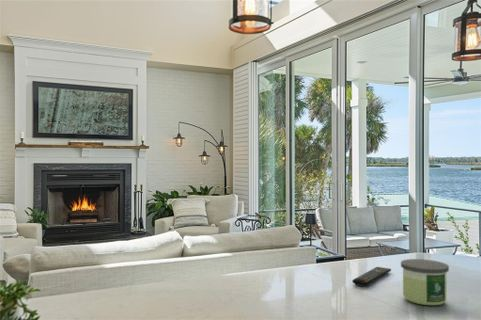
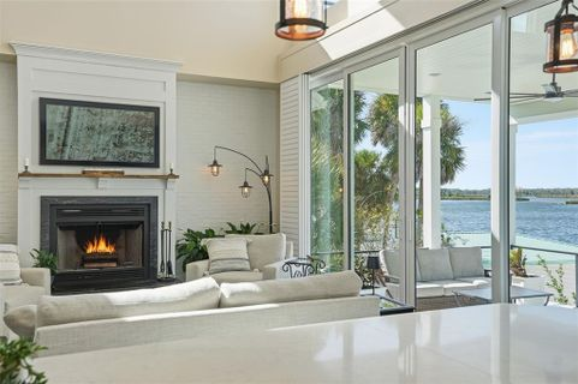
- remote control (372, 276)
- candle (424, 281)
